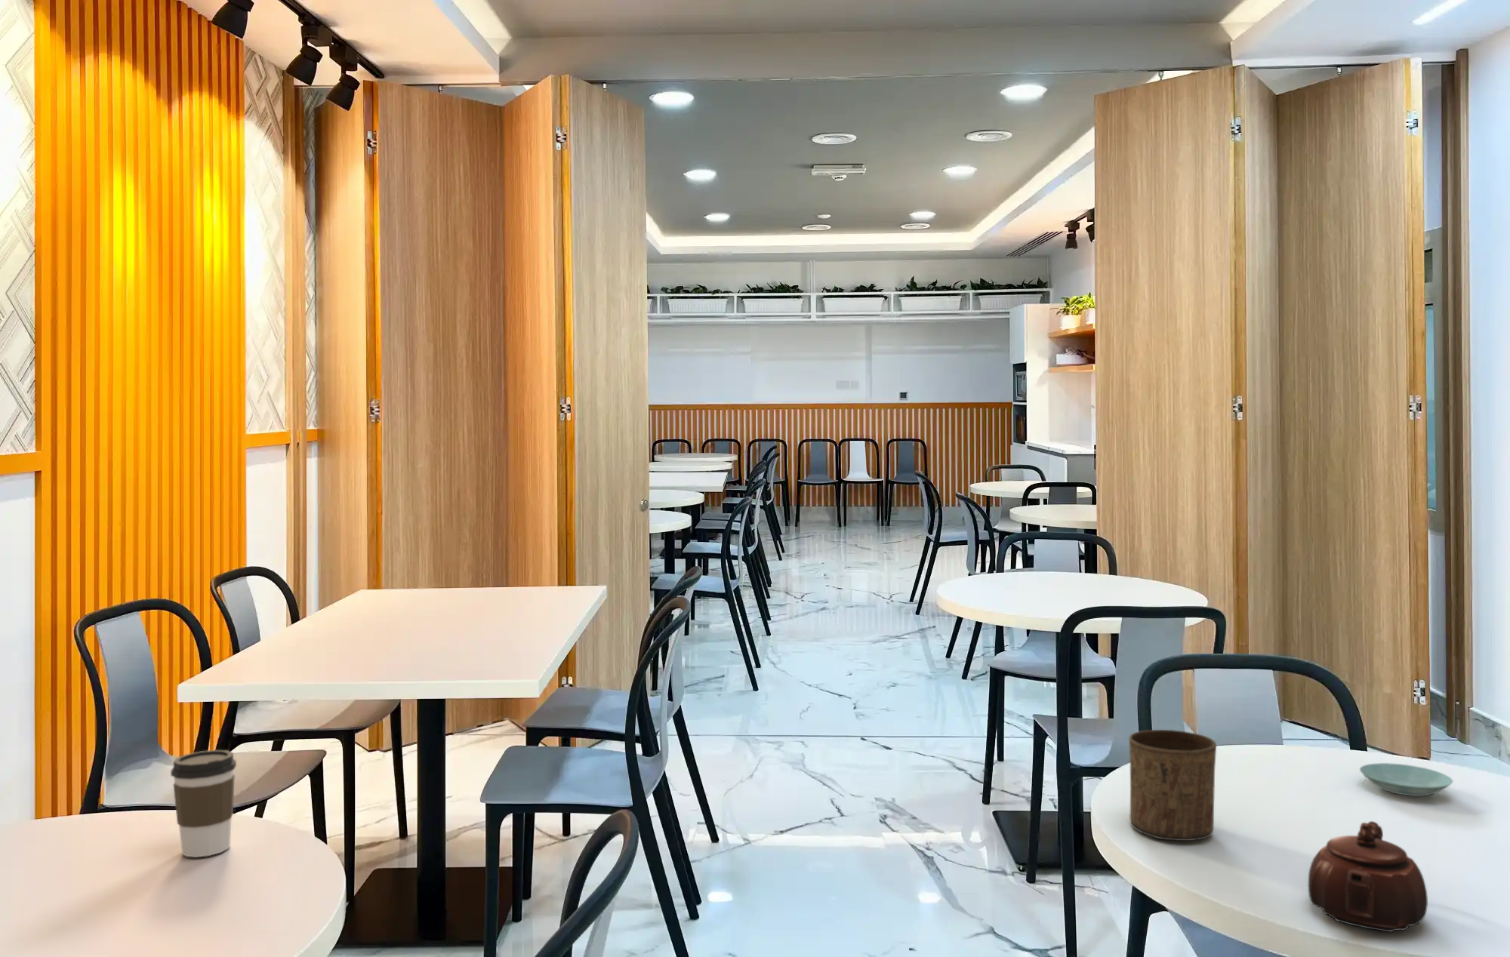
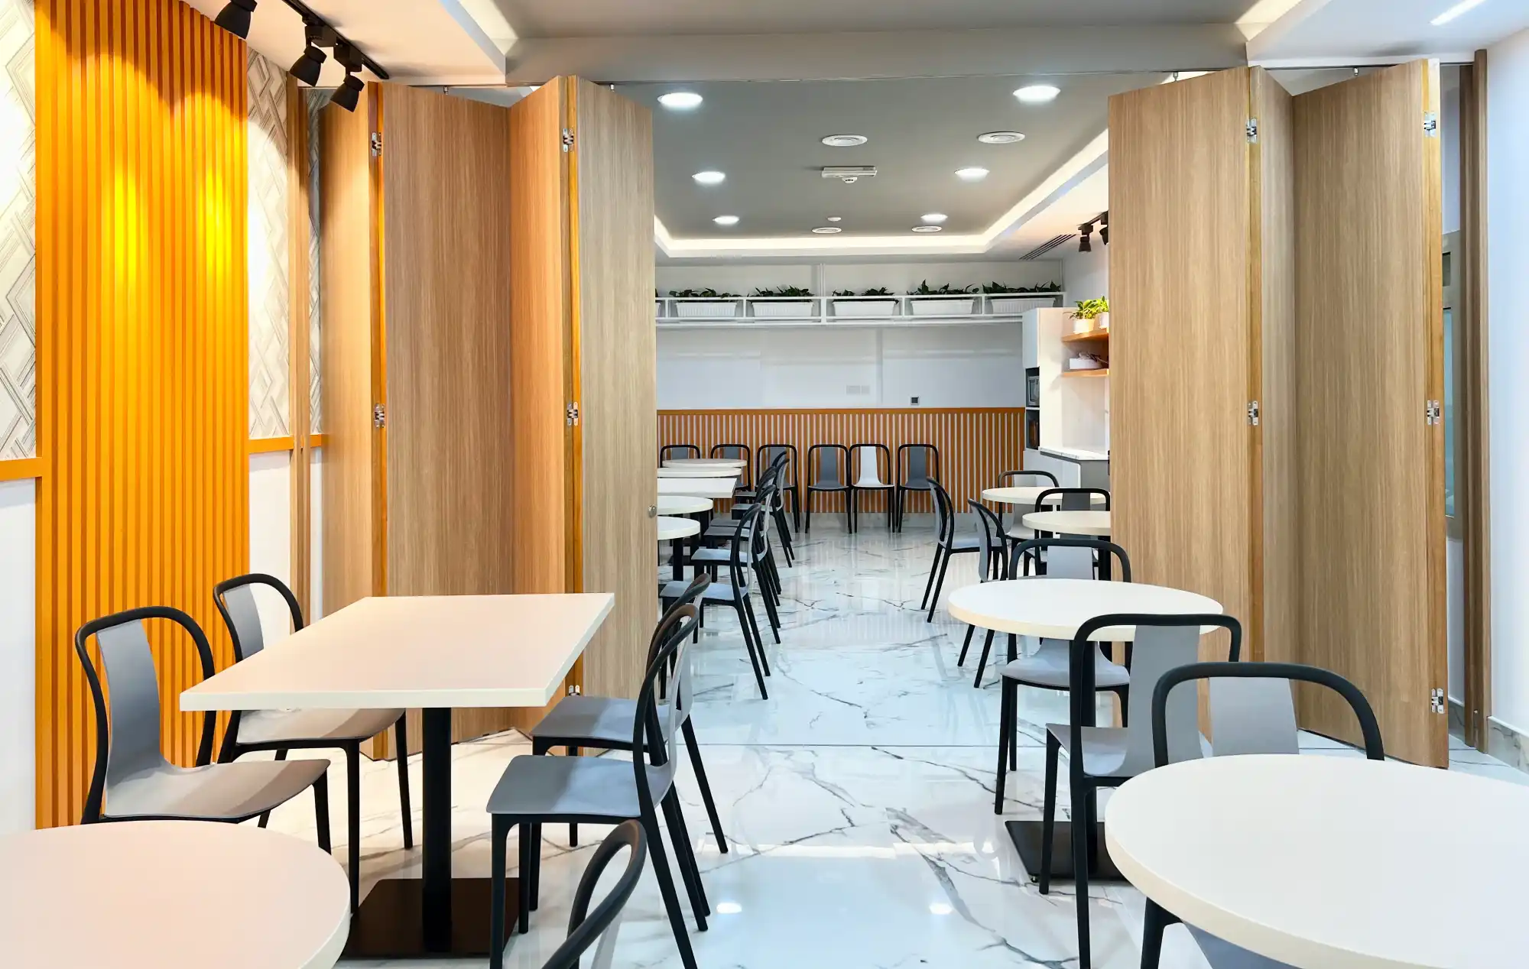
- coffee cup (205, 803)
- teapot (1367, 867)
- cup (1172, 784)
- saucer (1405, 781)
